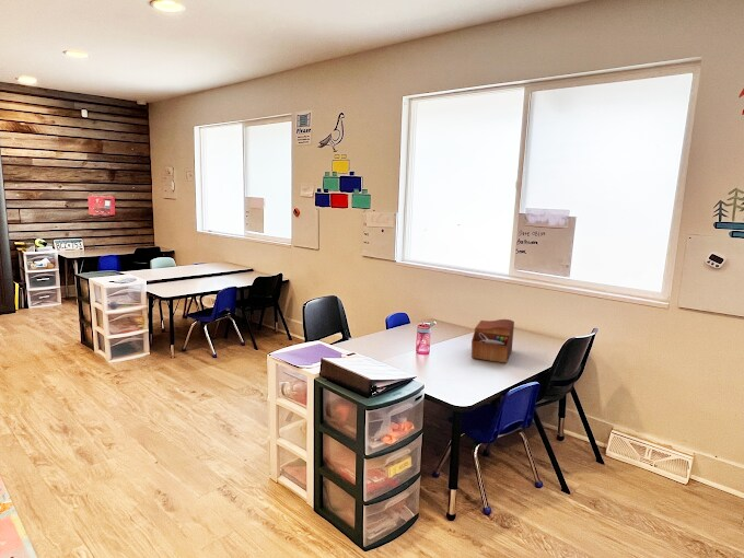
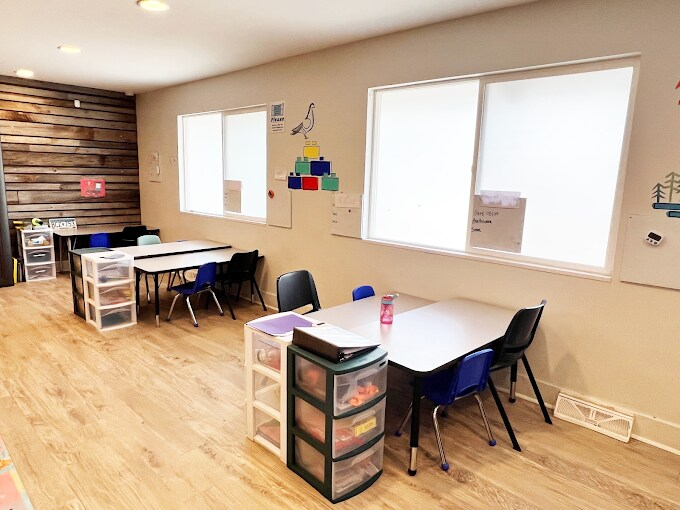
- sewing box (491, 339)
